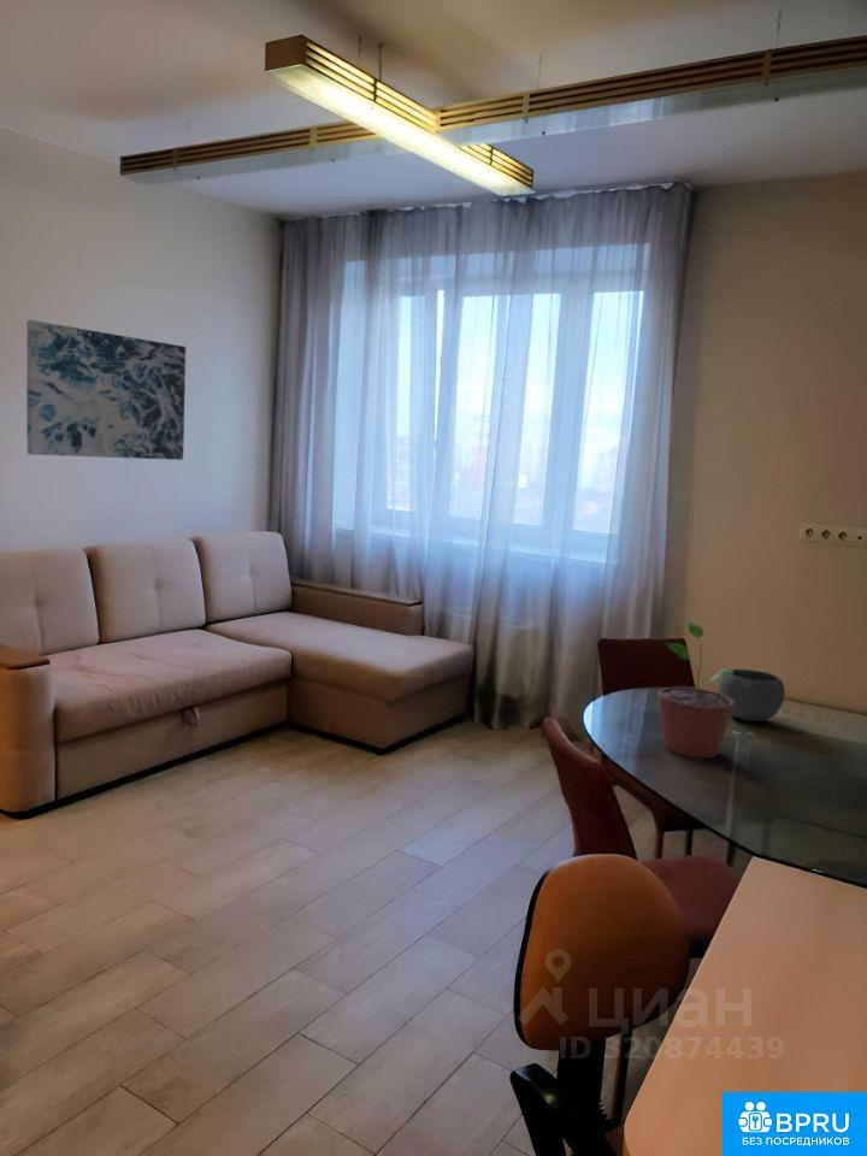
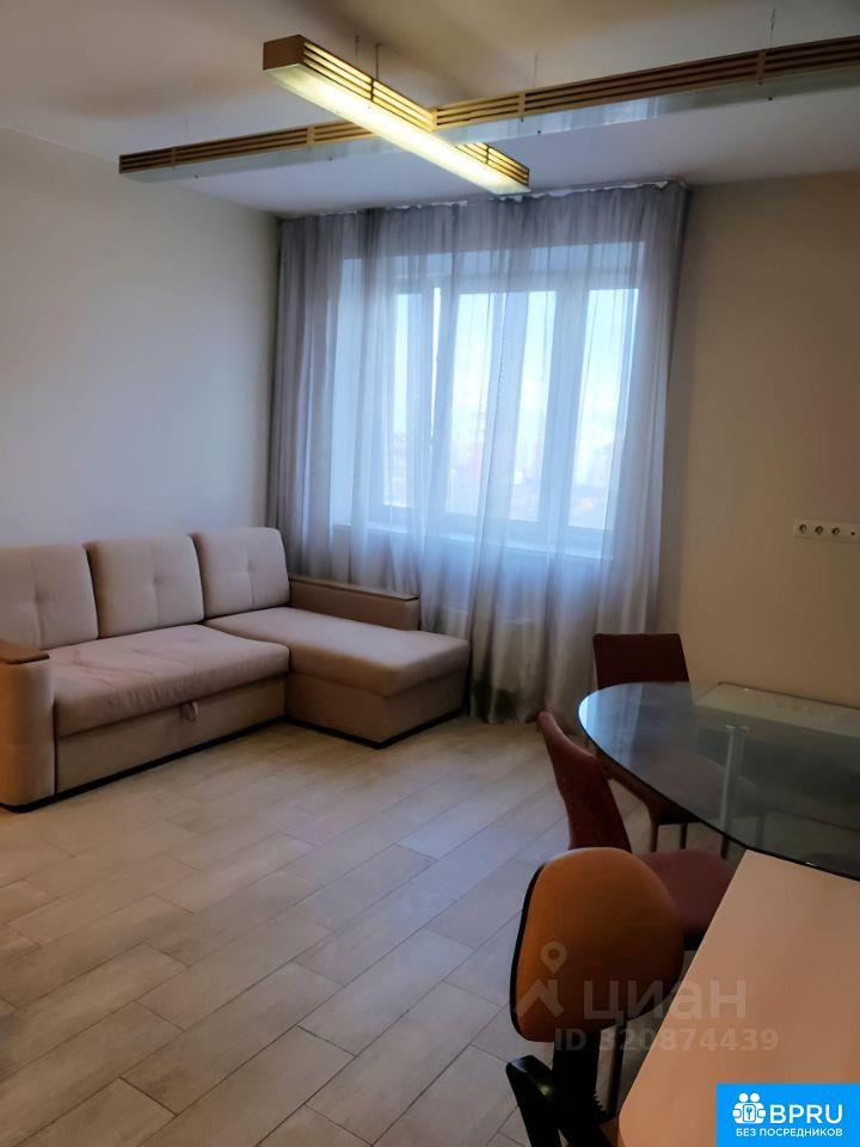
- potted plant (696, 689)
- wall art (112, 396)
- bowl (750, 696)
